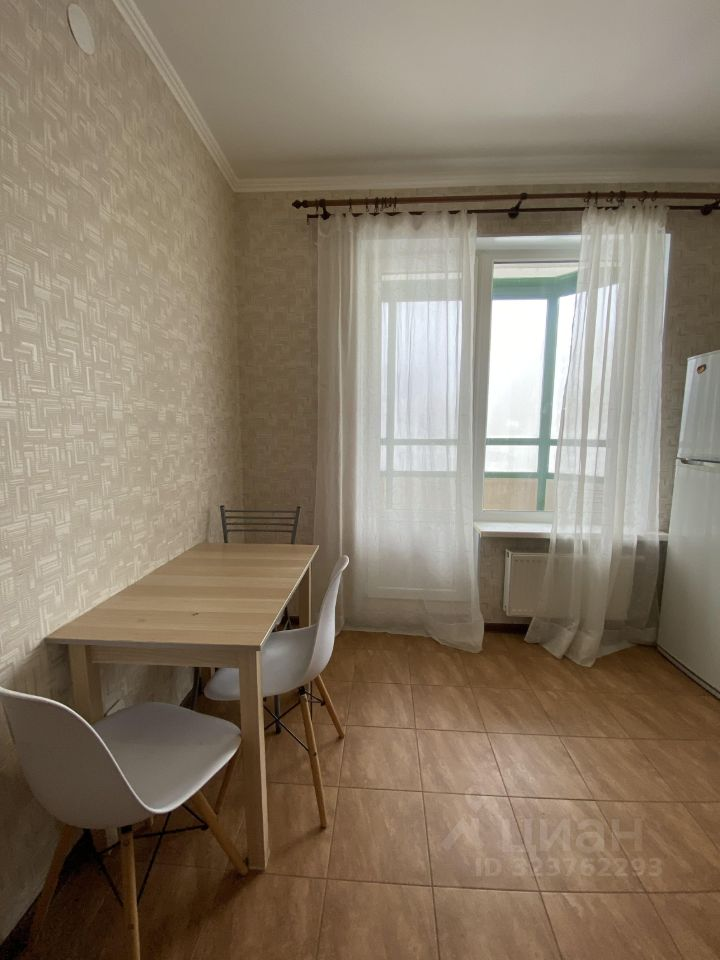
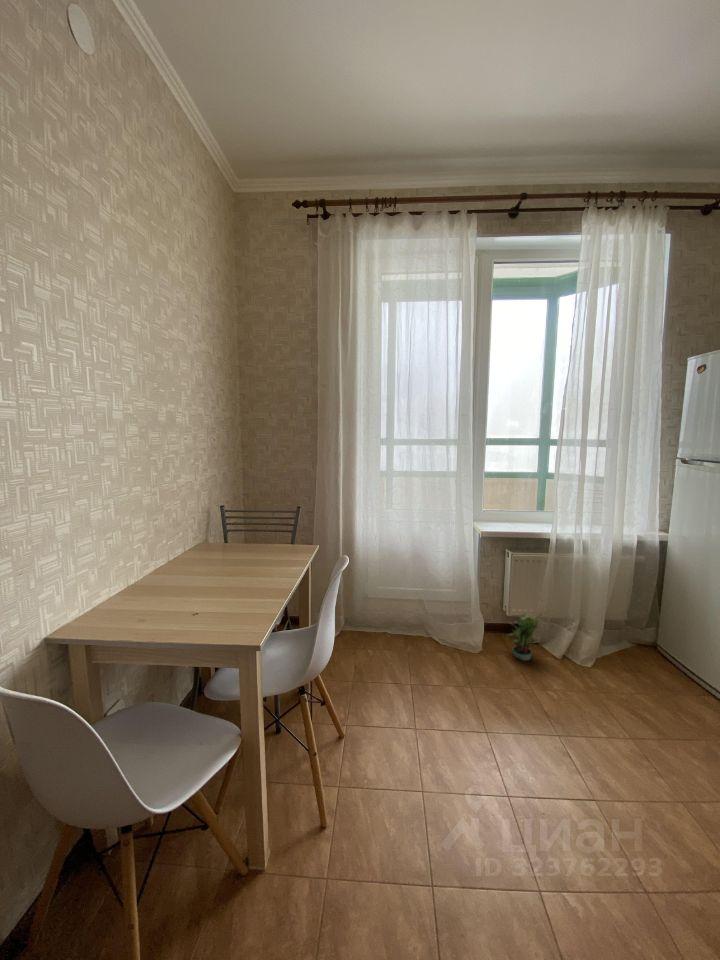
+ potted plant (522, 633)
